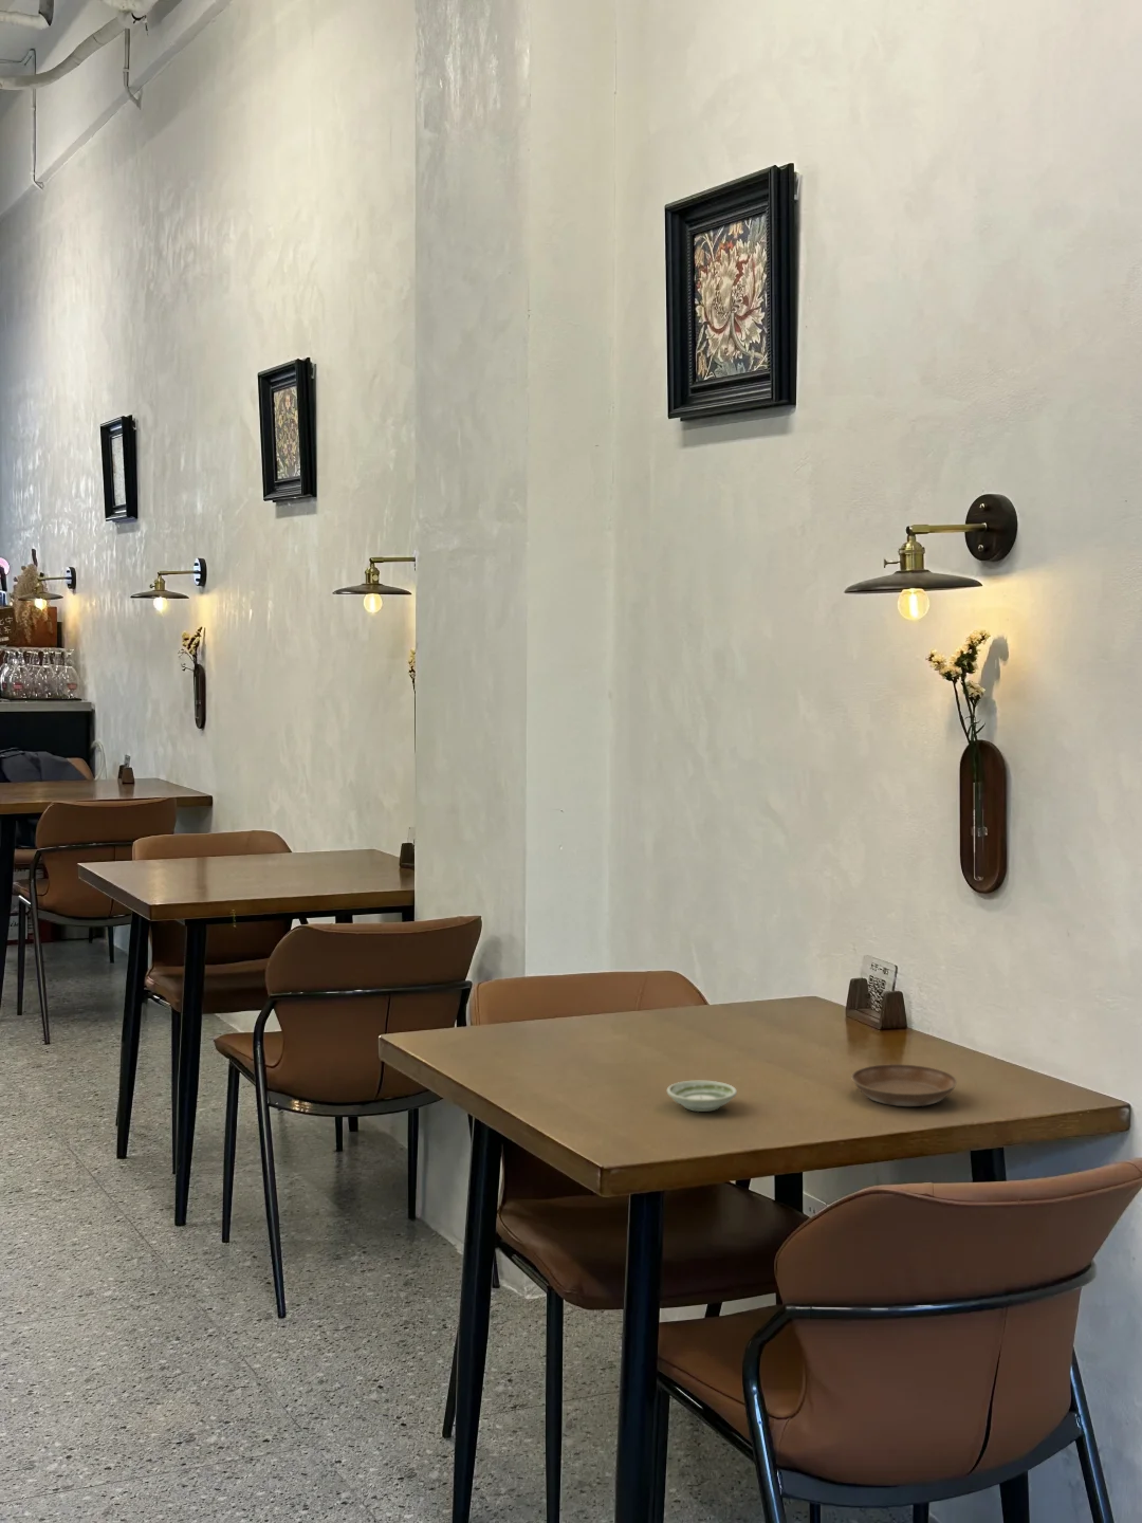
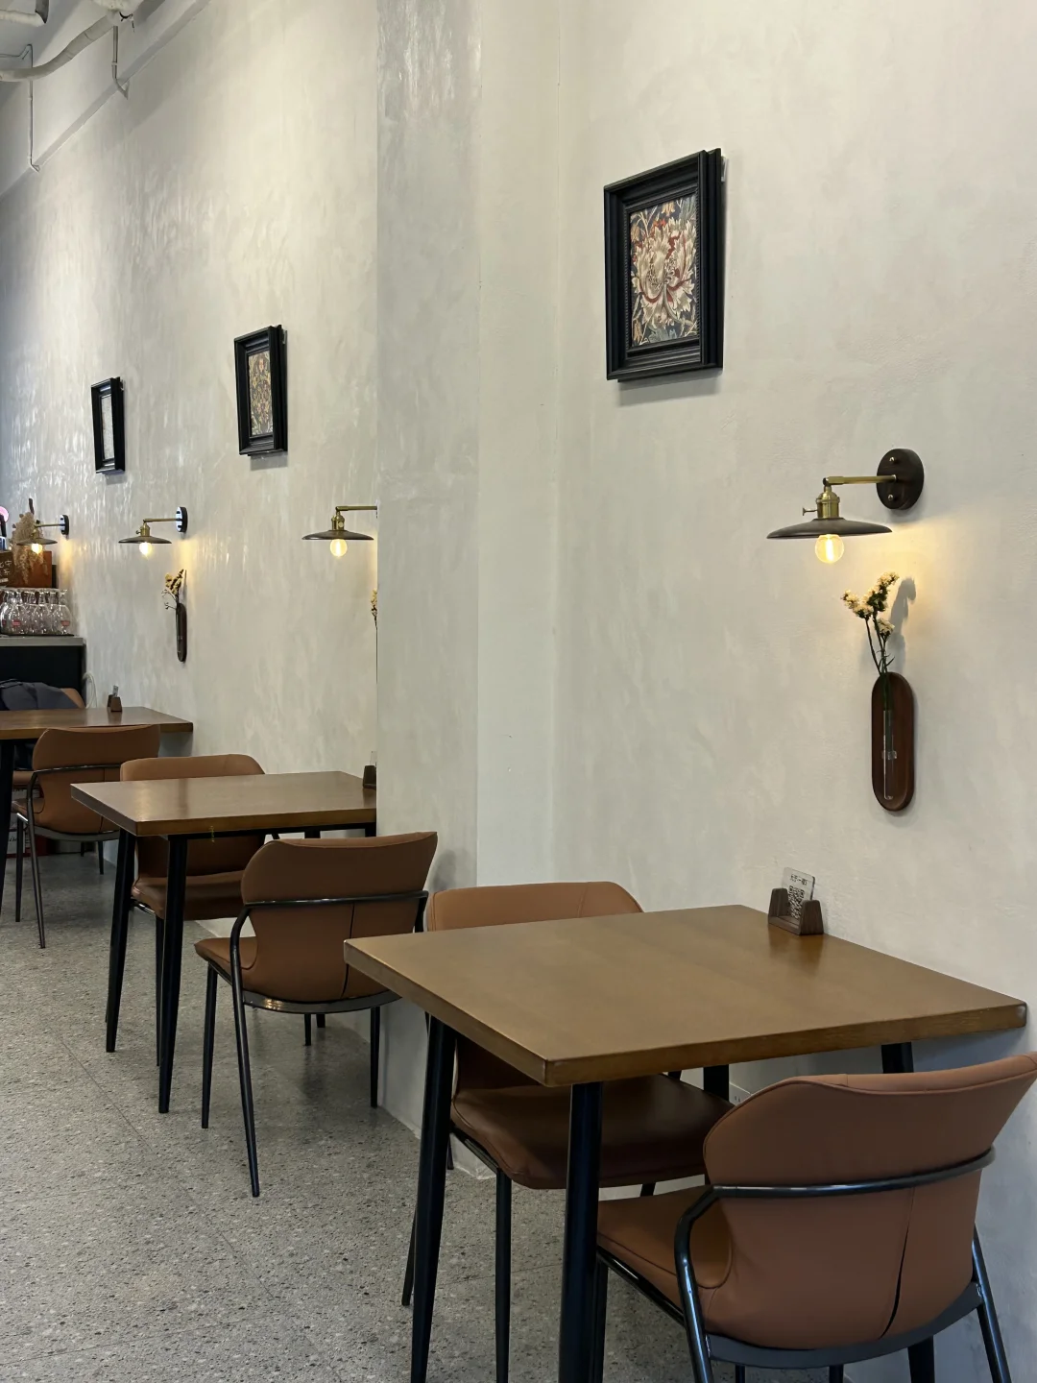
- saucer (903, 1086)
- saucer (701, 1097)
